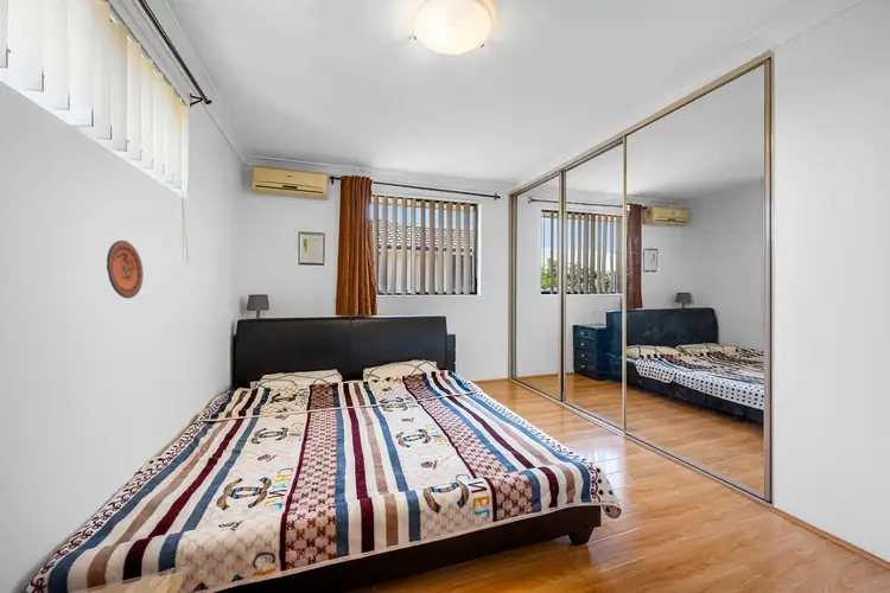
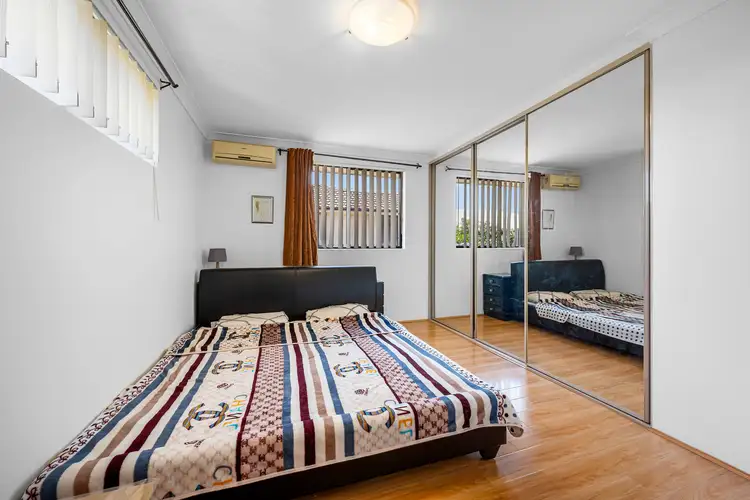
- decorative plate (125, 269)
